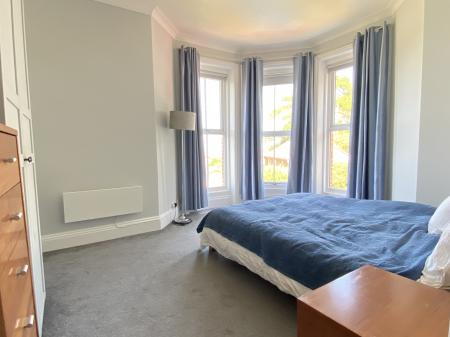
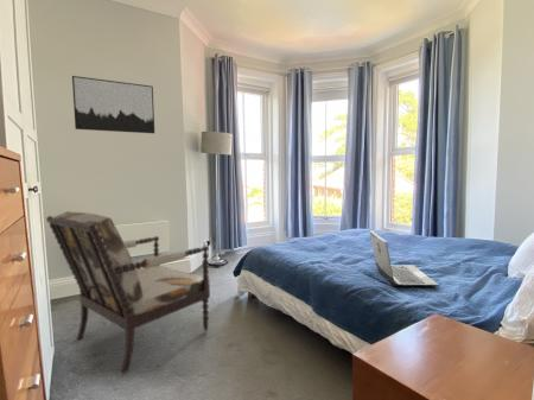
+ armchair (133, 274)
+ laptop (400, 265)
+ wall art (115, 106)
